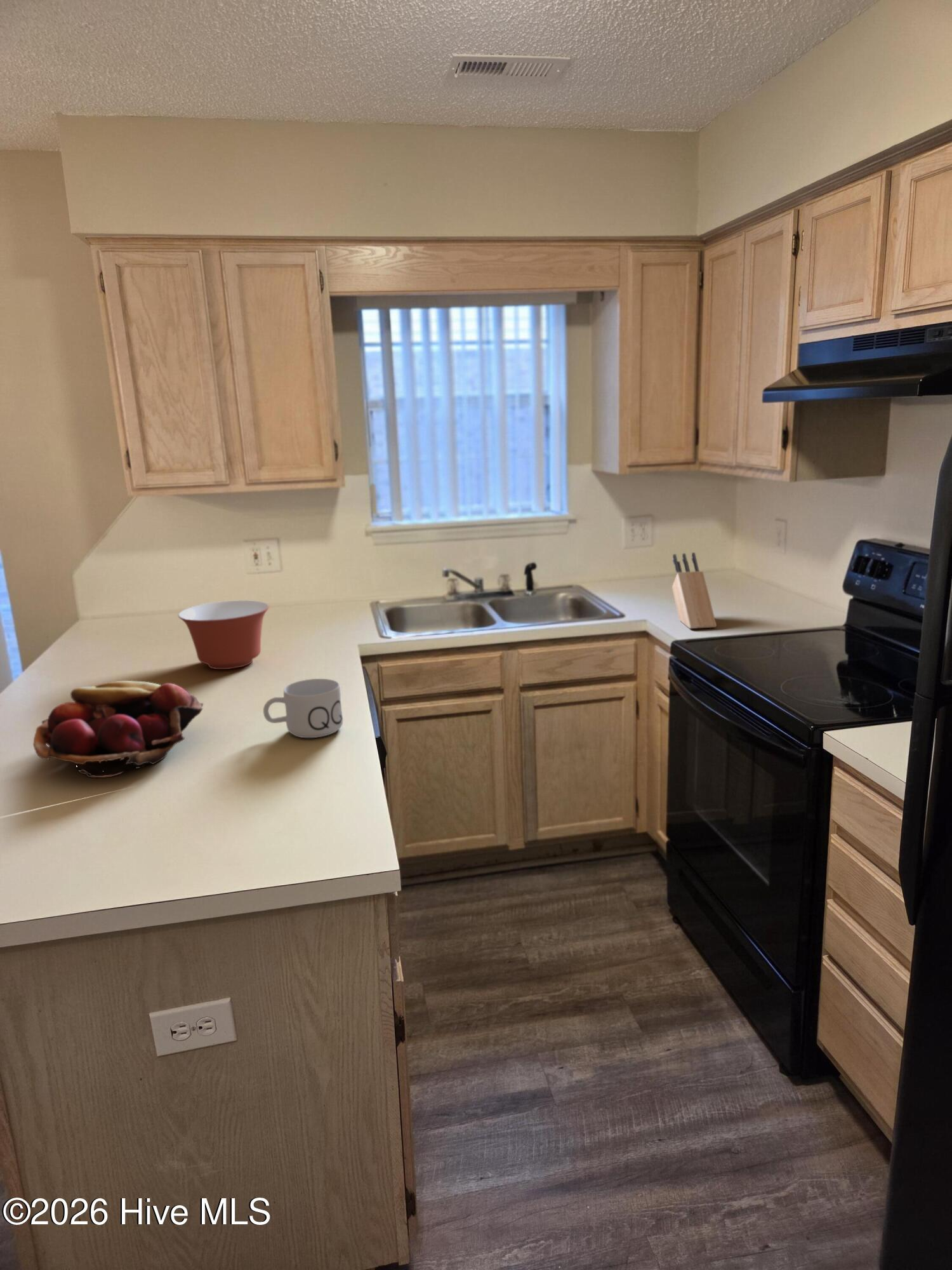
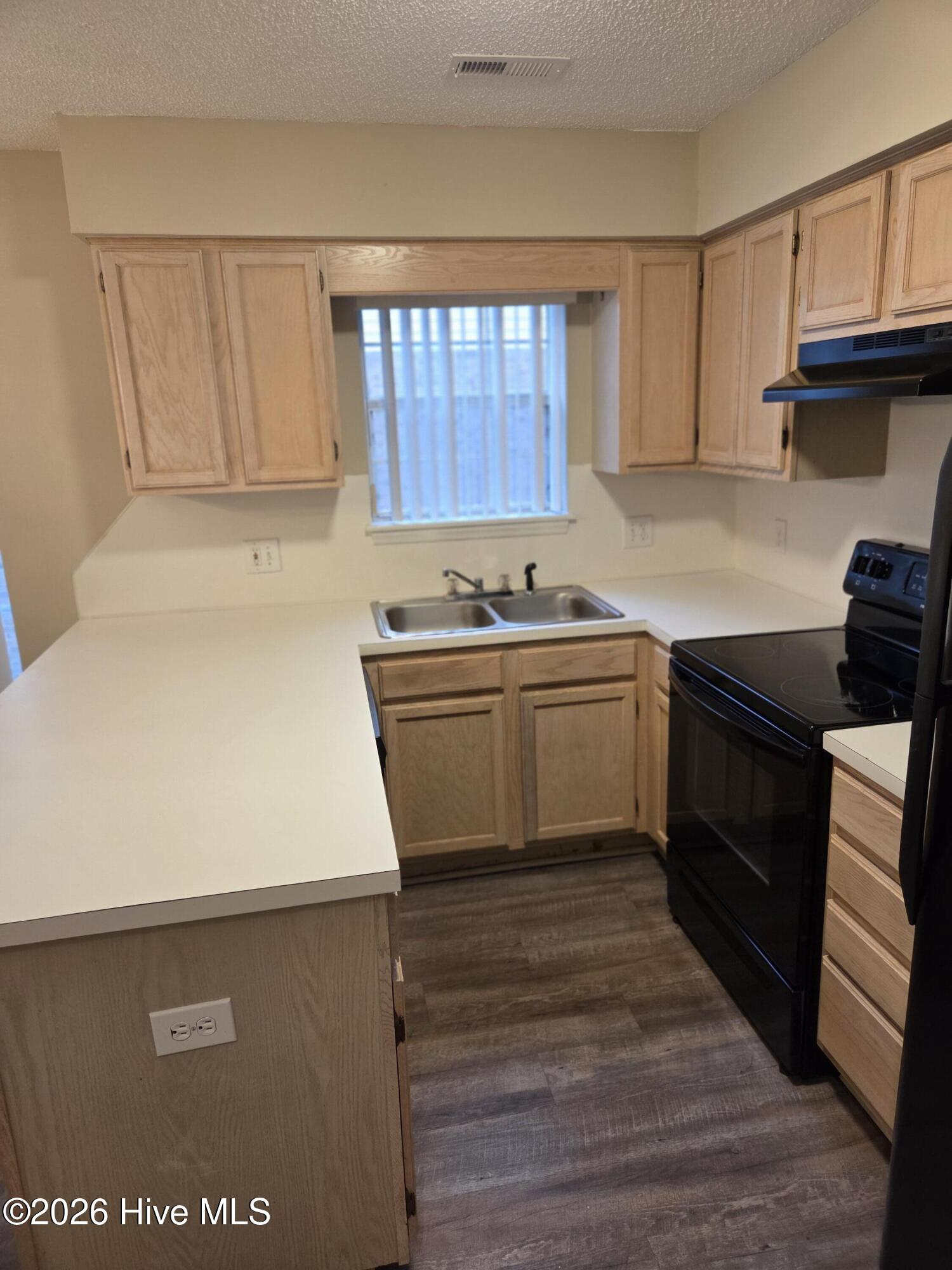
- mixing bowl (227, 636)
- mug (303, 709)
- fruit basket (117, 720)
- knife block (692, 589)
